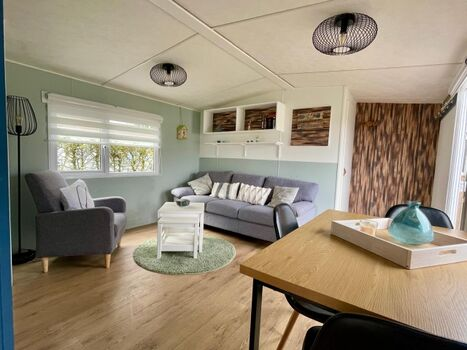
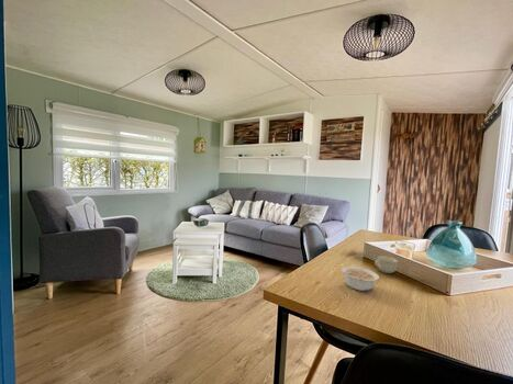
+ legume (360, 278)
+ cup (383, 264)
